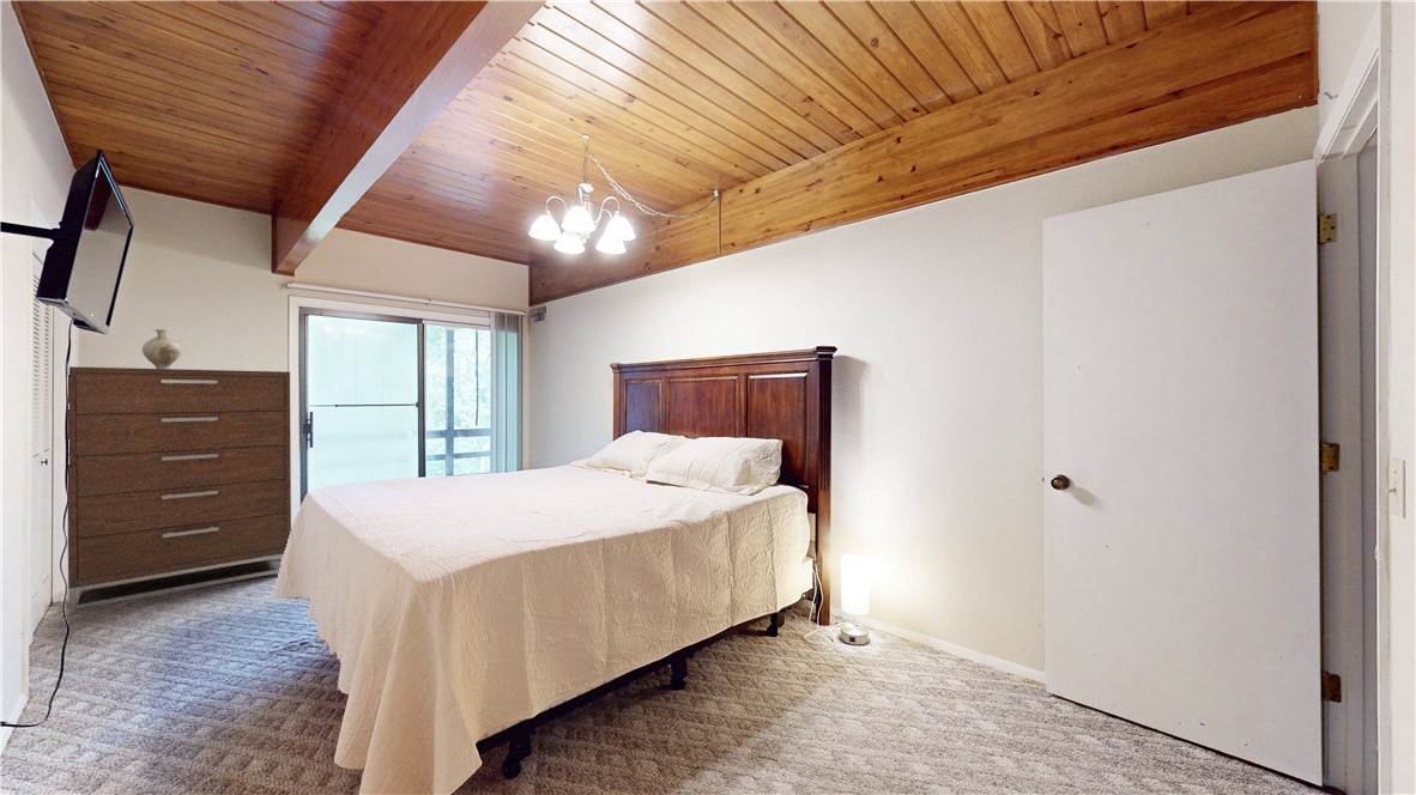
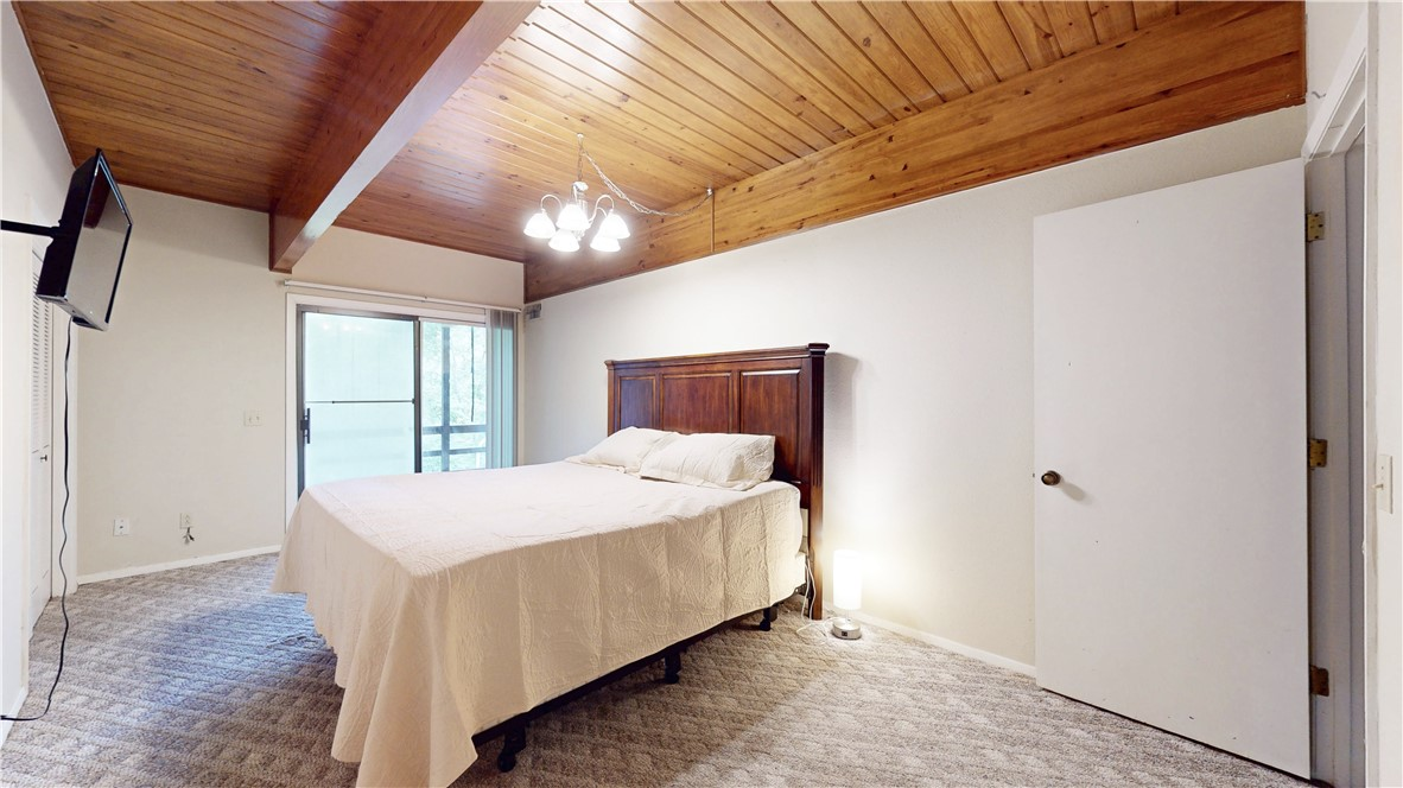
- decorative vase (162, 348)
- dresser (189, 475)
